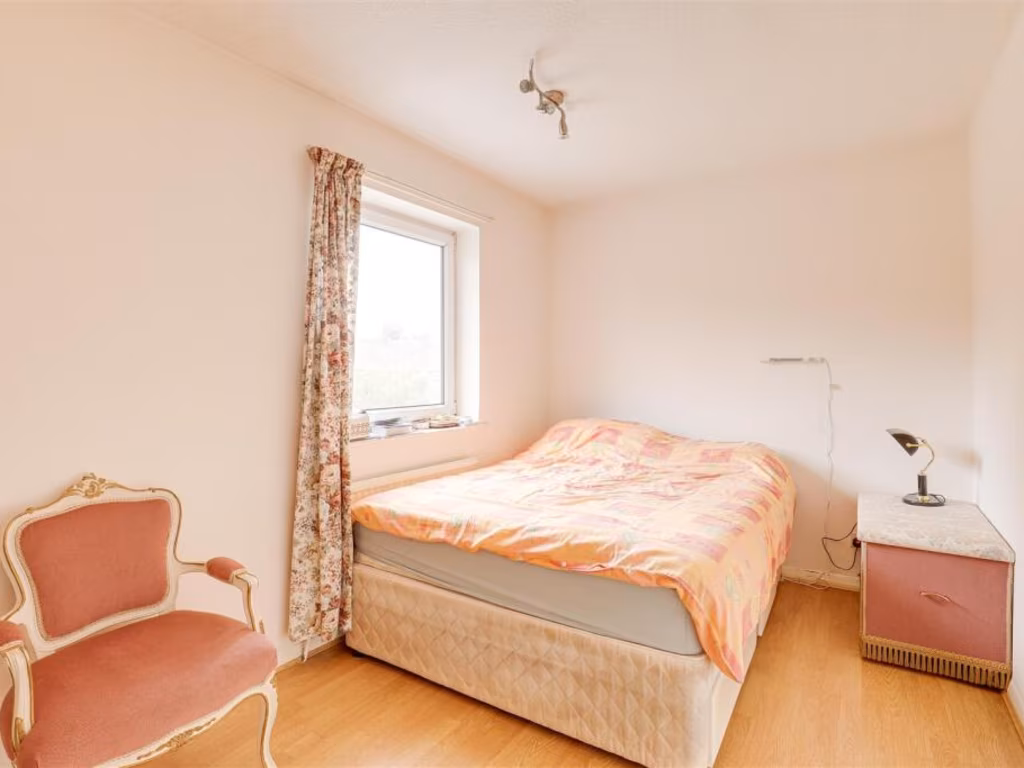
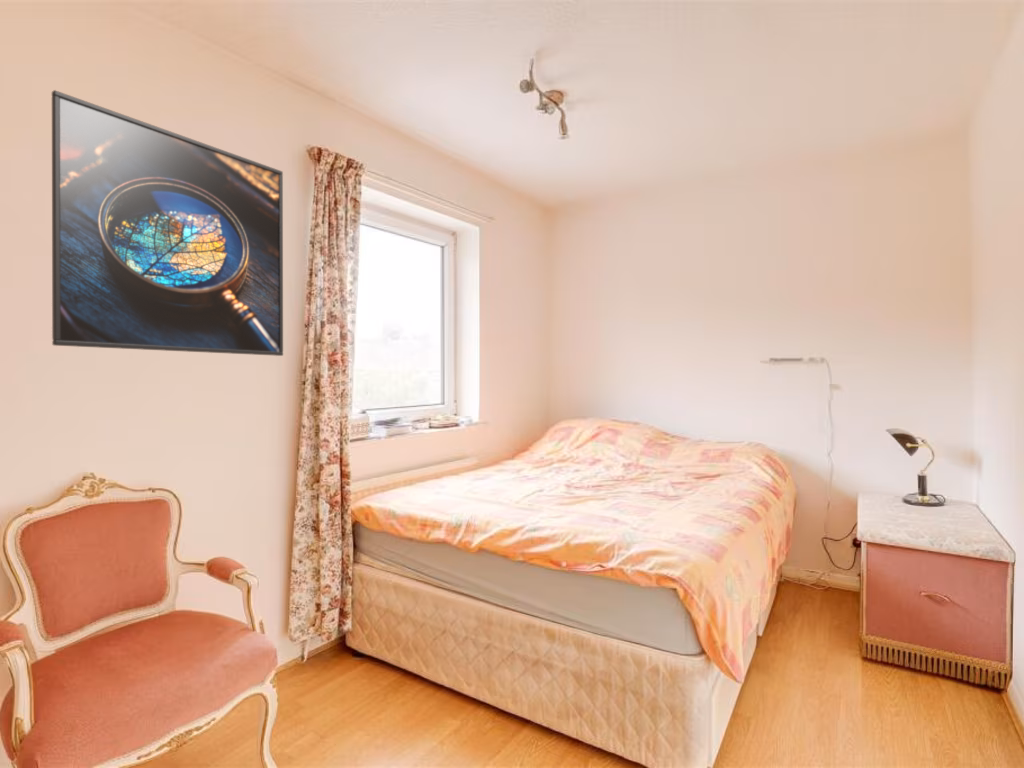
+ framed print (185, 244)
